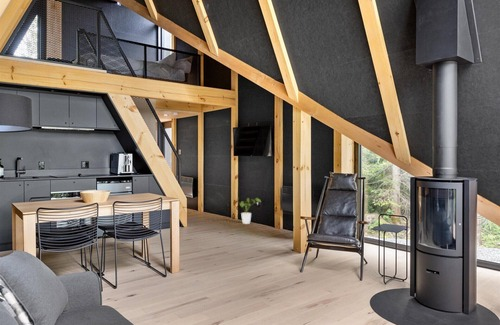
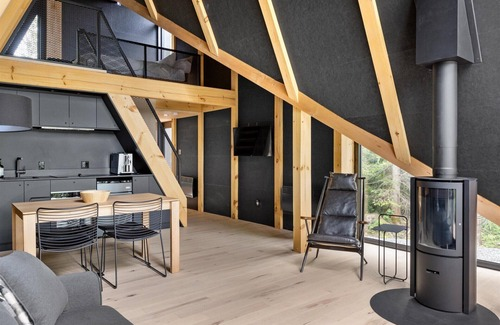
- house plant (247, 210)
